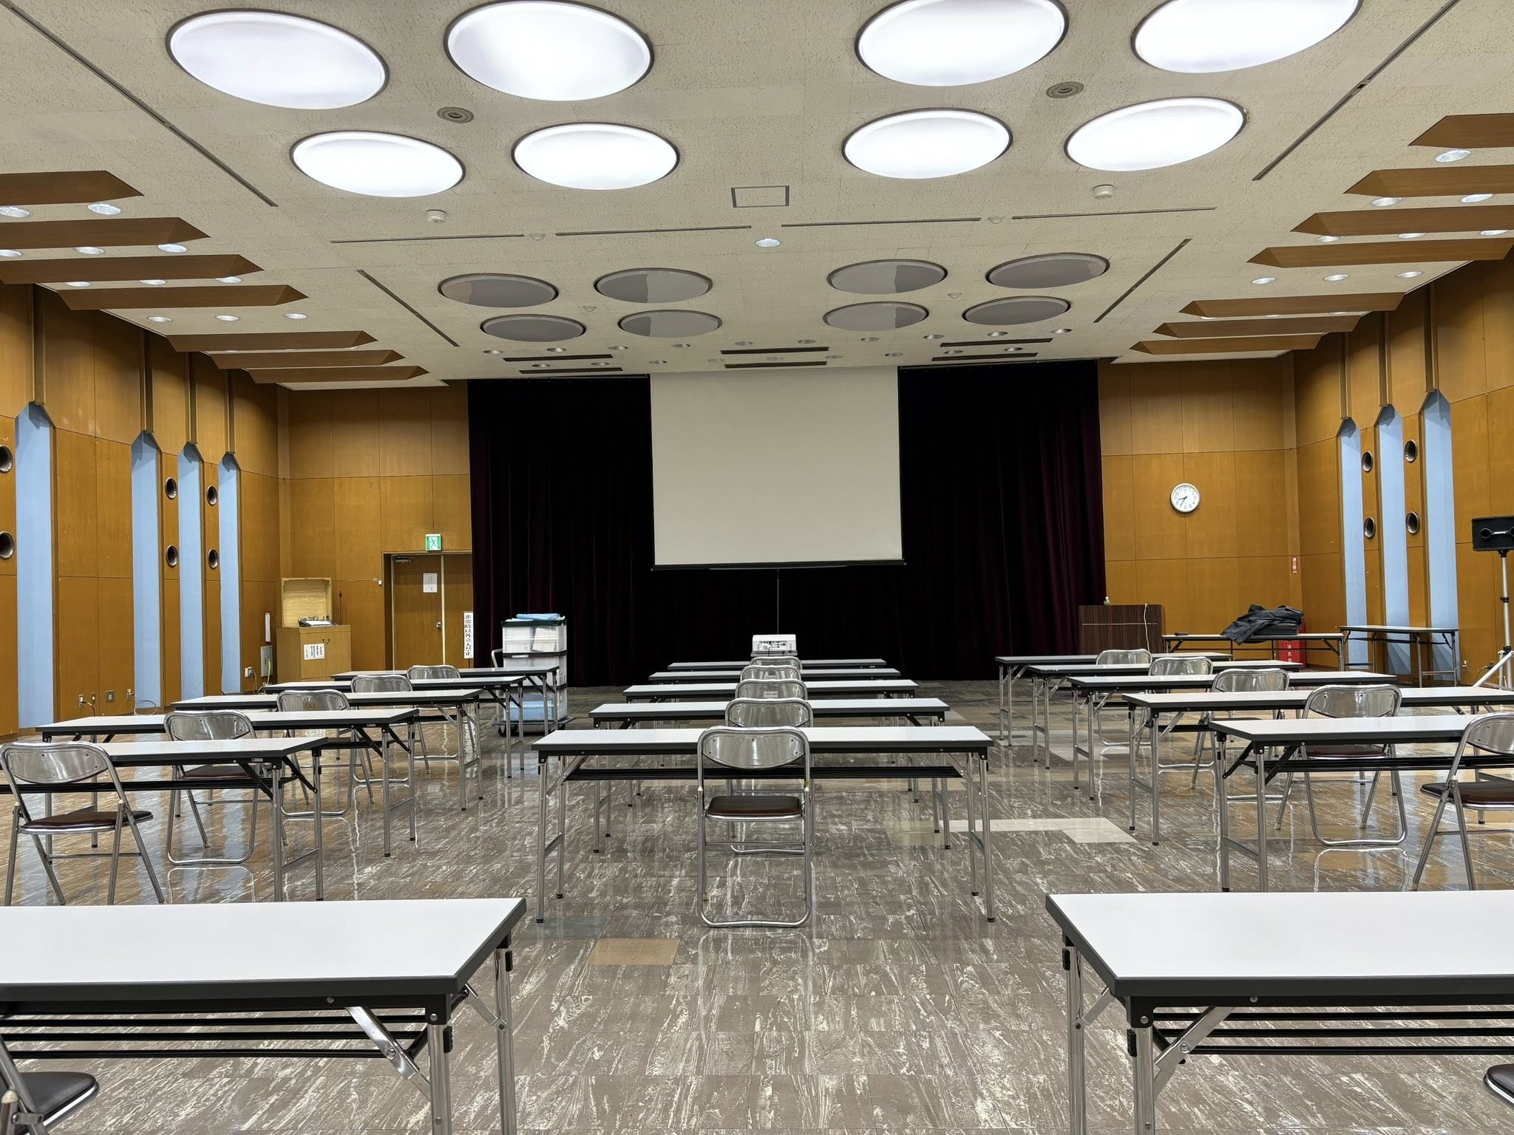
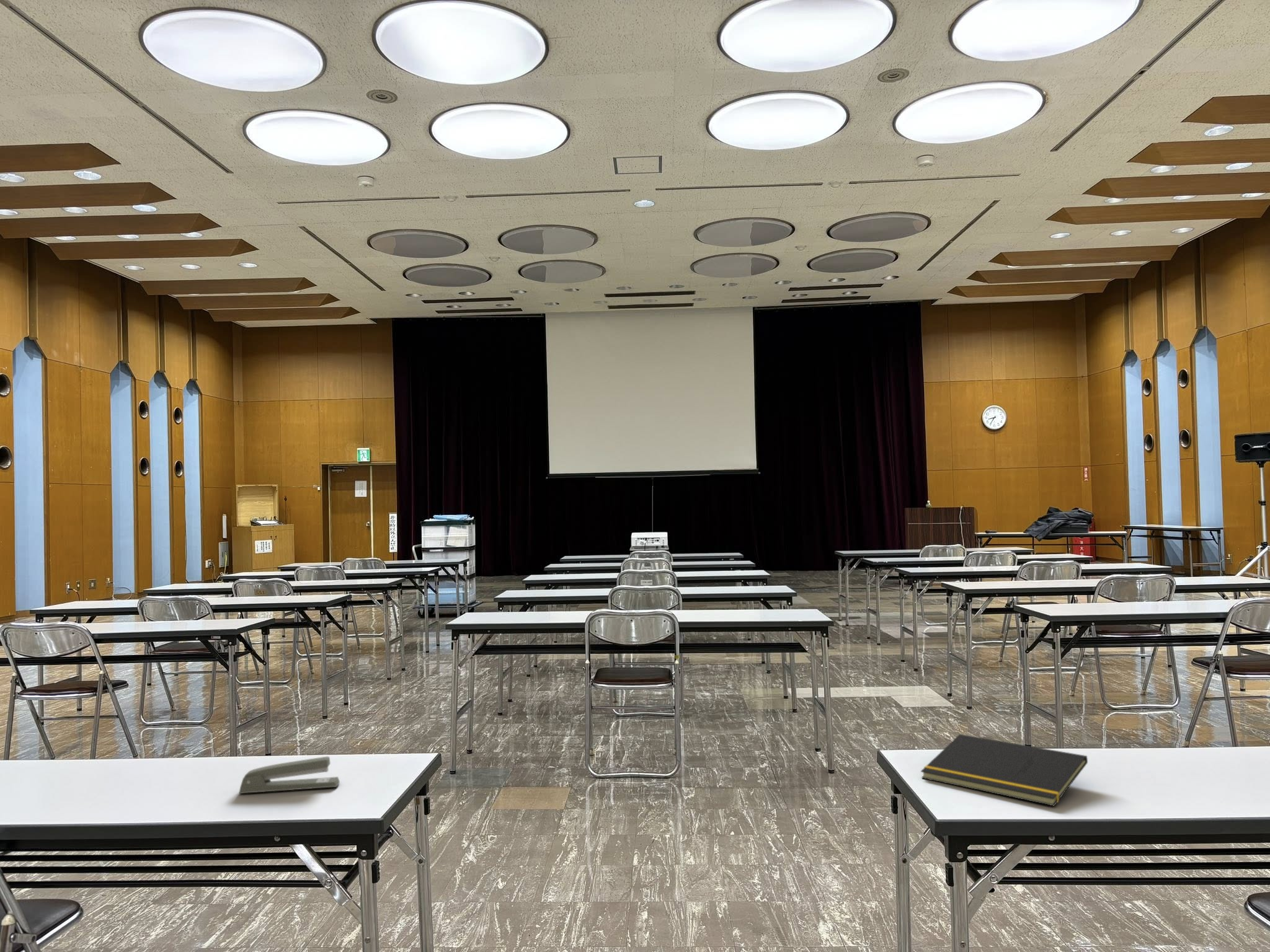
+ notepad (1003, 767)
+ stapler (290, 774)
